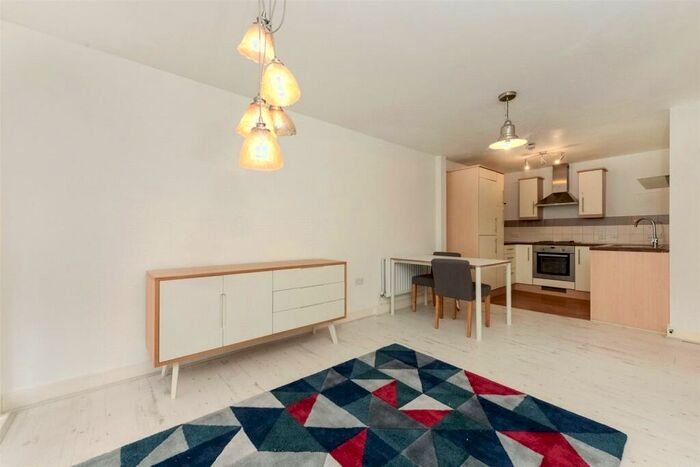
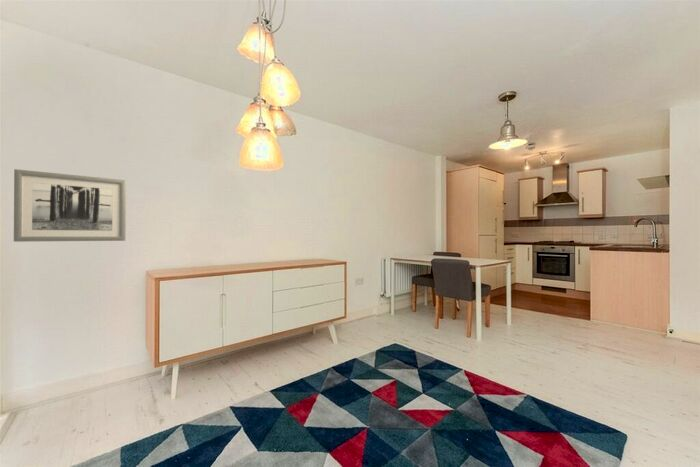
+ wall art (74, 208)
